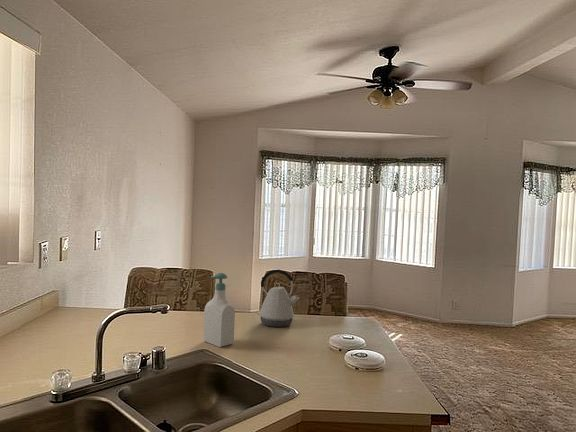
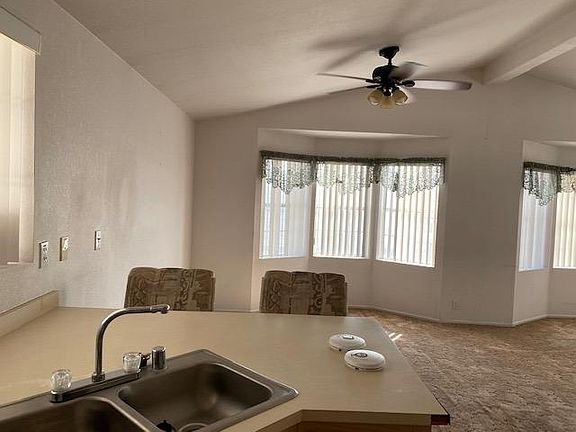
- kettle (278, 296)
- soap bottle (217, 307)
